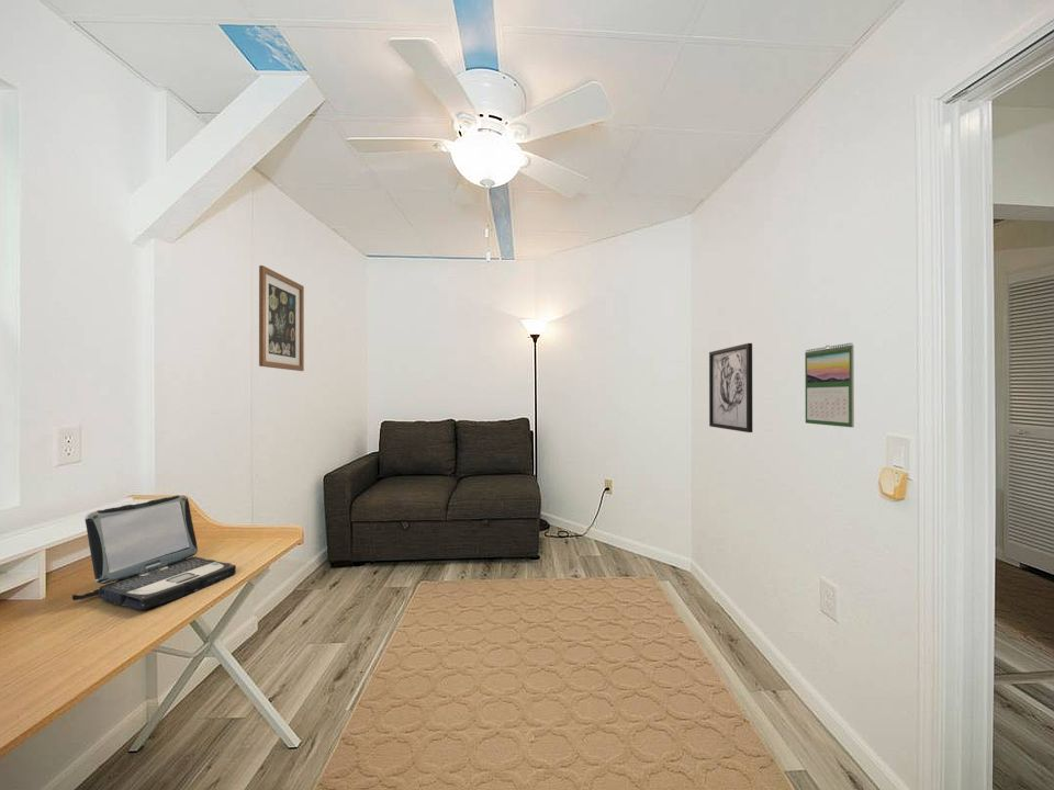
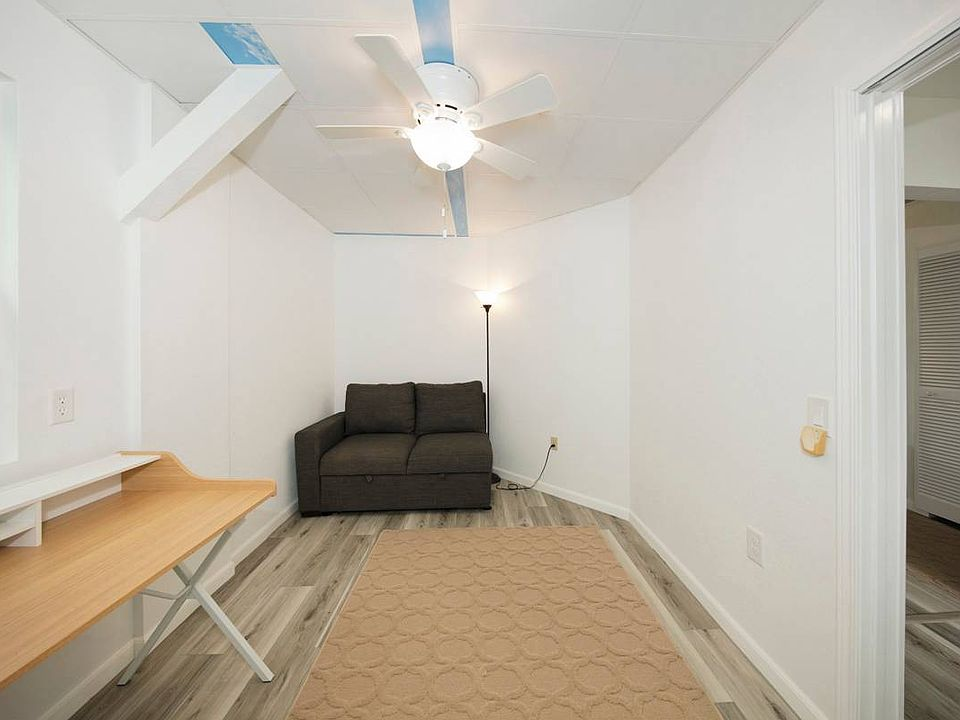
- wall art (283, 323)
- laptop (161, 545)
- calendar (827, 385)
- wall art (728, 388)
